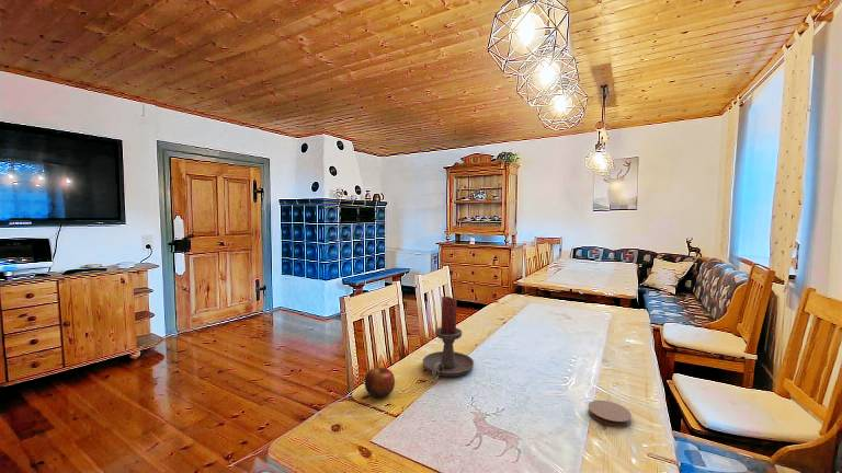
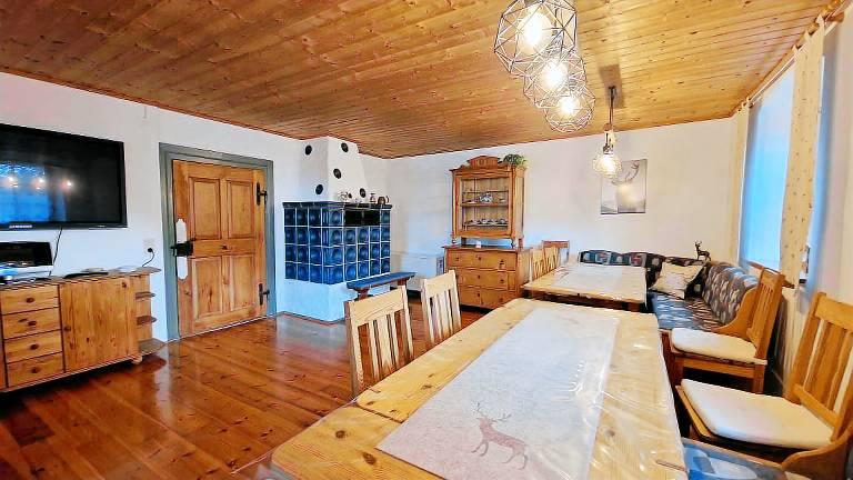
- apple (379, 380)
- candle holder (445, 334)
- coaster (608, 412)
